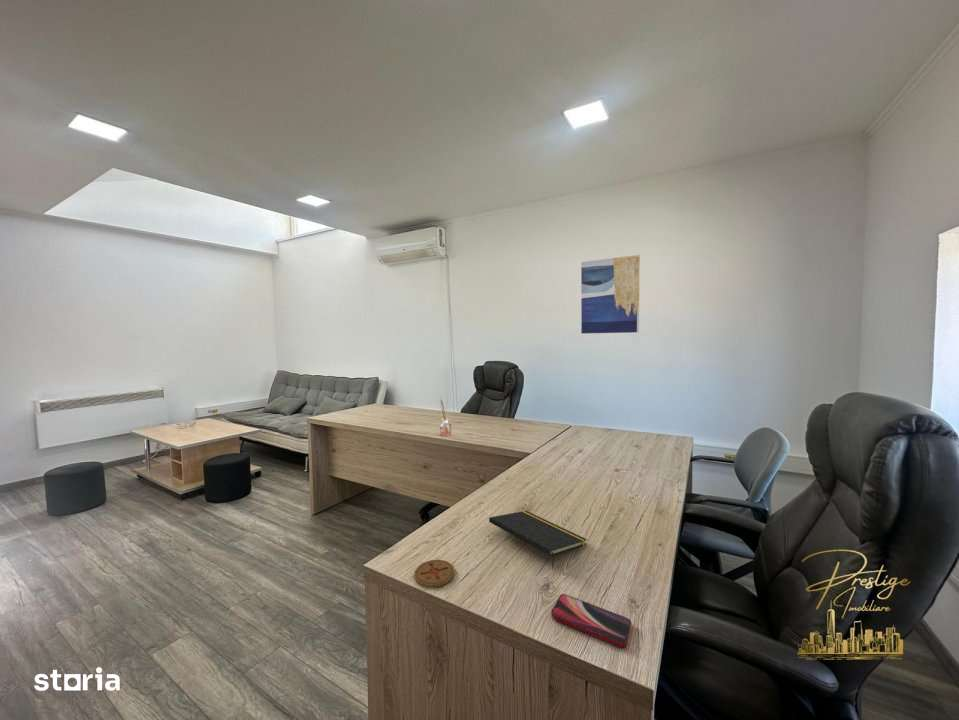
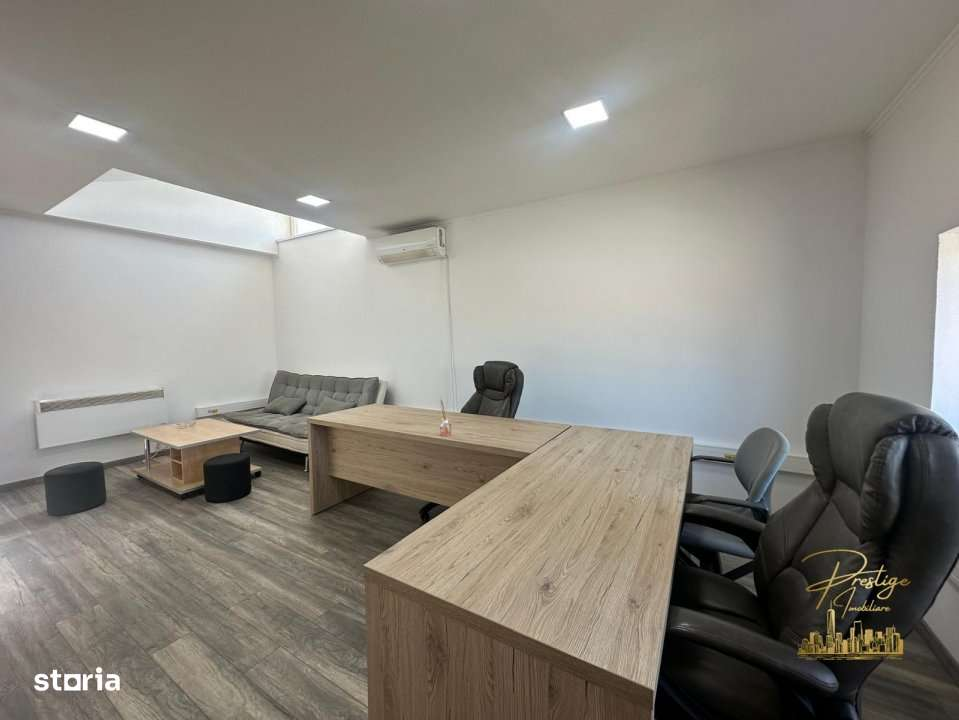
- coaster (434, 572)
- wall art (609, 296)
- smartphone (590, 618)
- notepad (536, 530)
